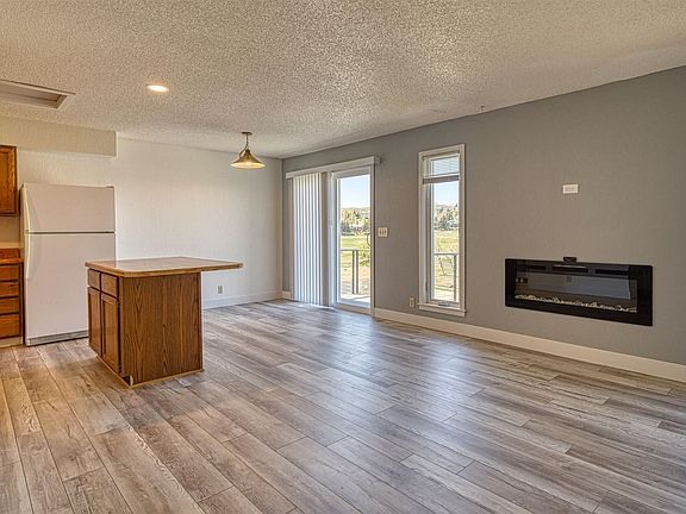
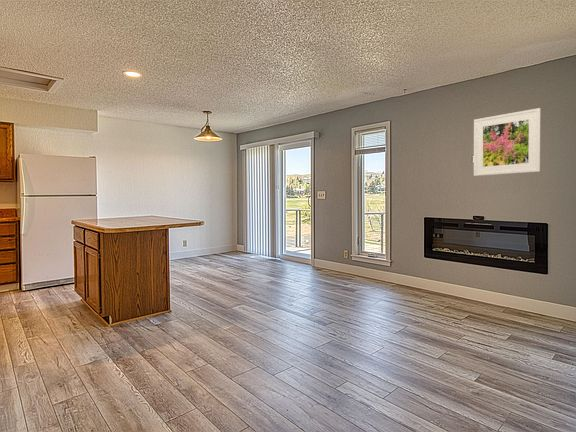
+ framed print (505, 144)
